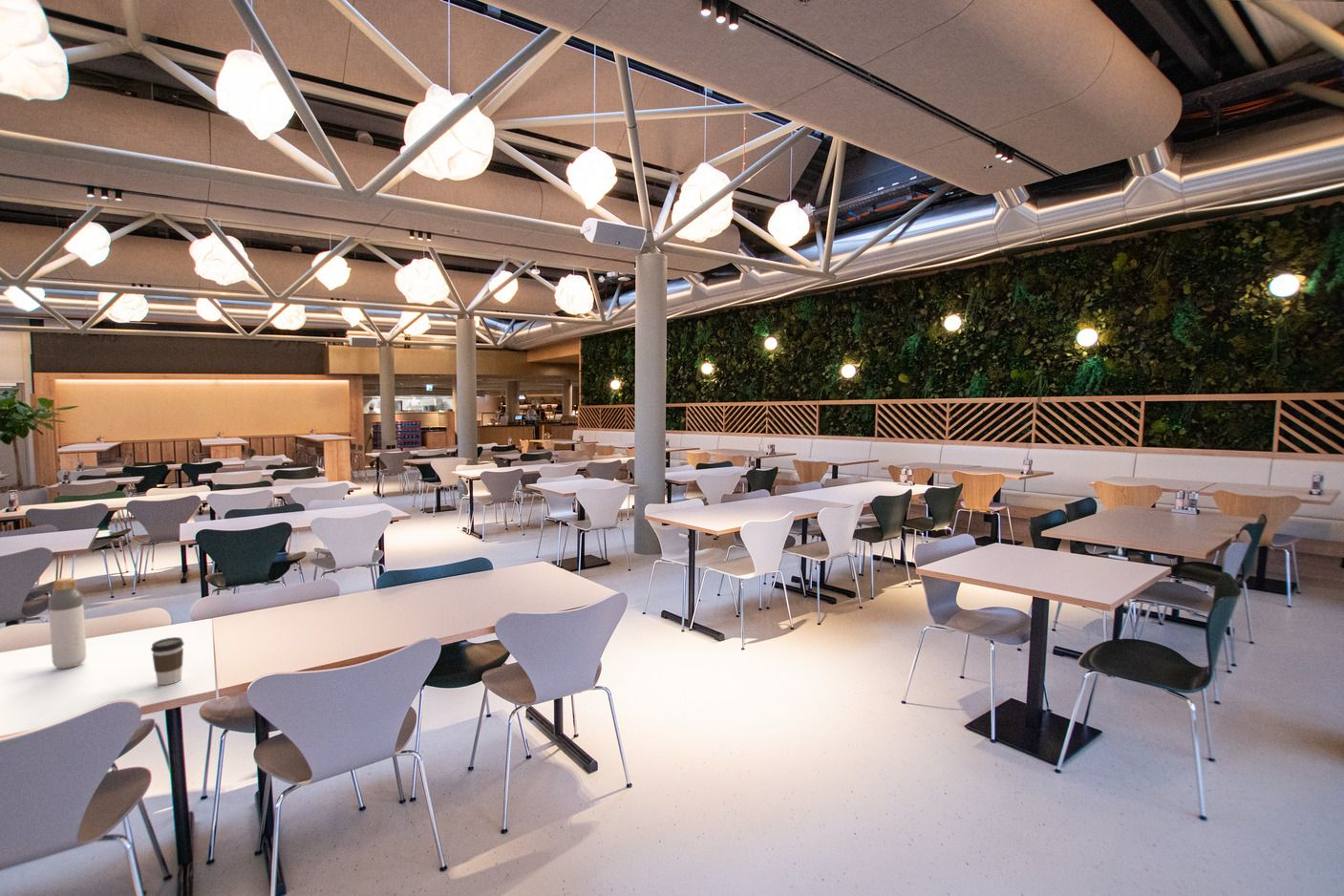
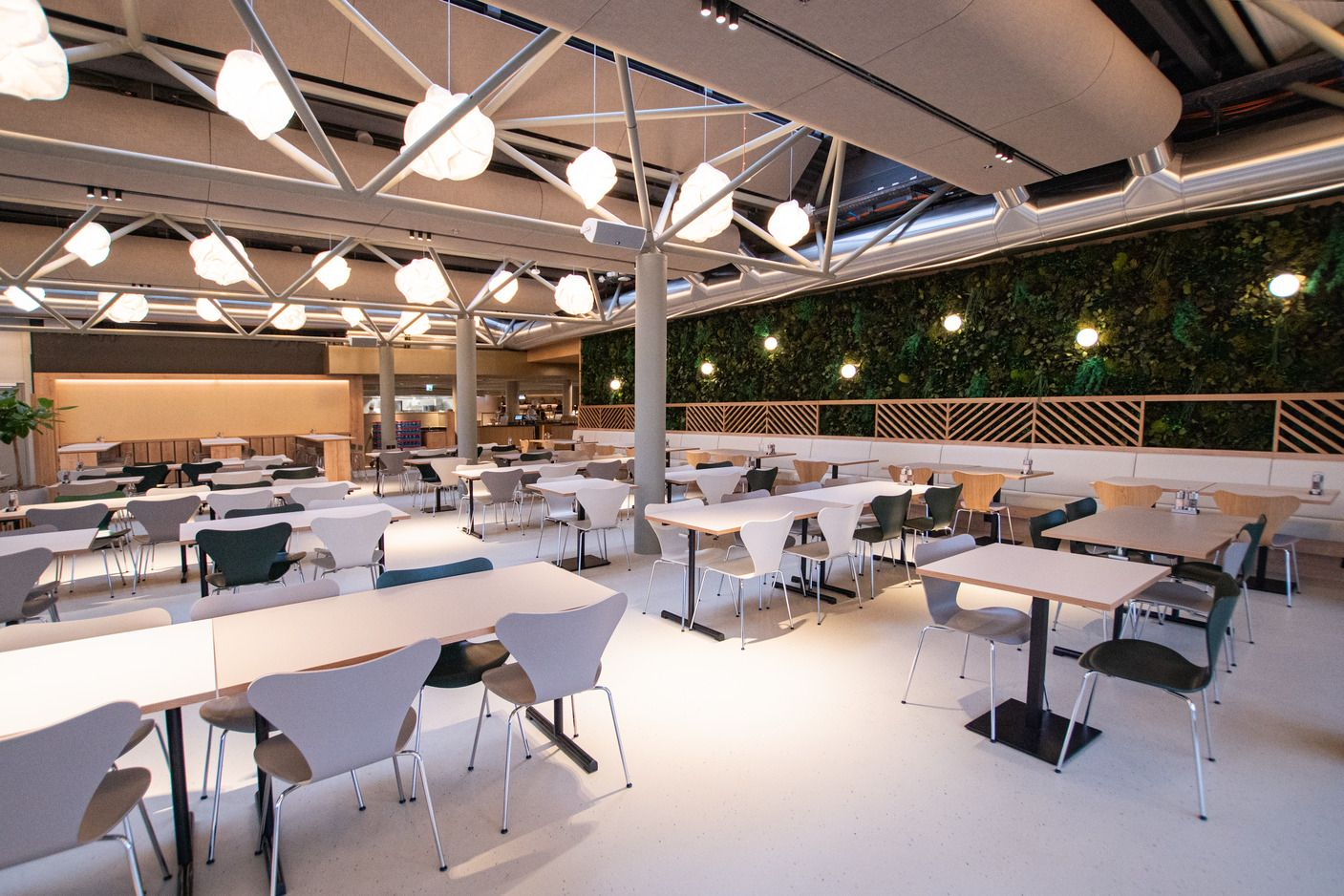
- coffee cup (168, 661)
- bottle (67, 622)
